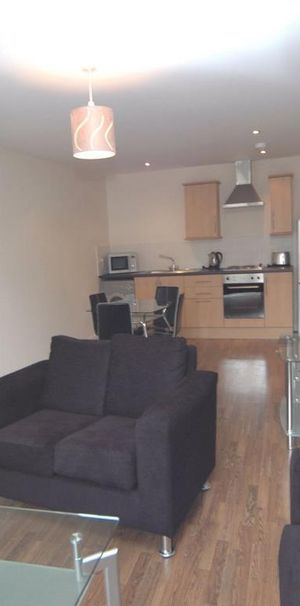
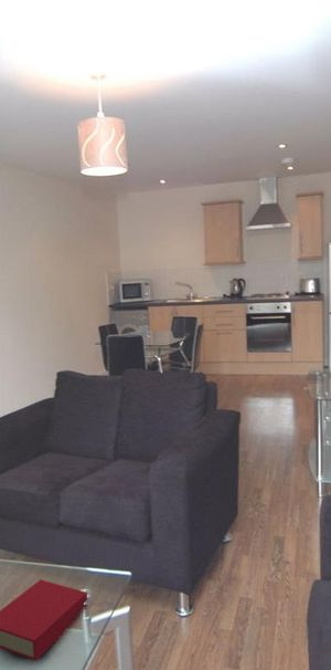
+ book (38, 616)
